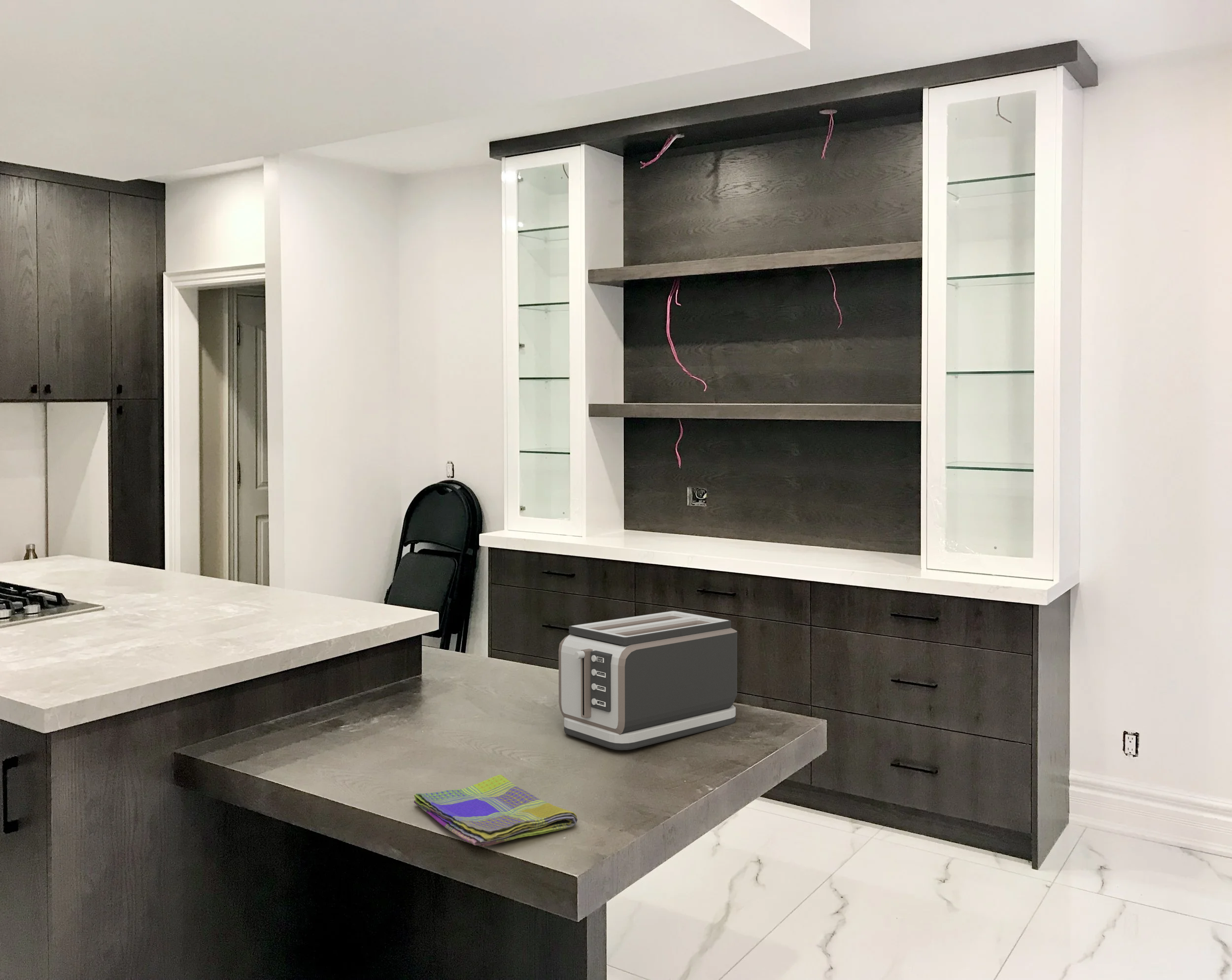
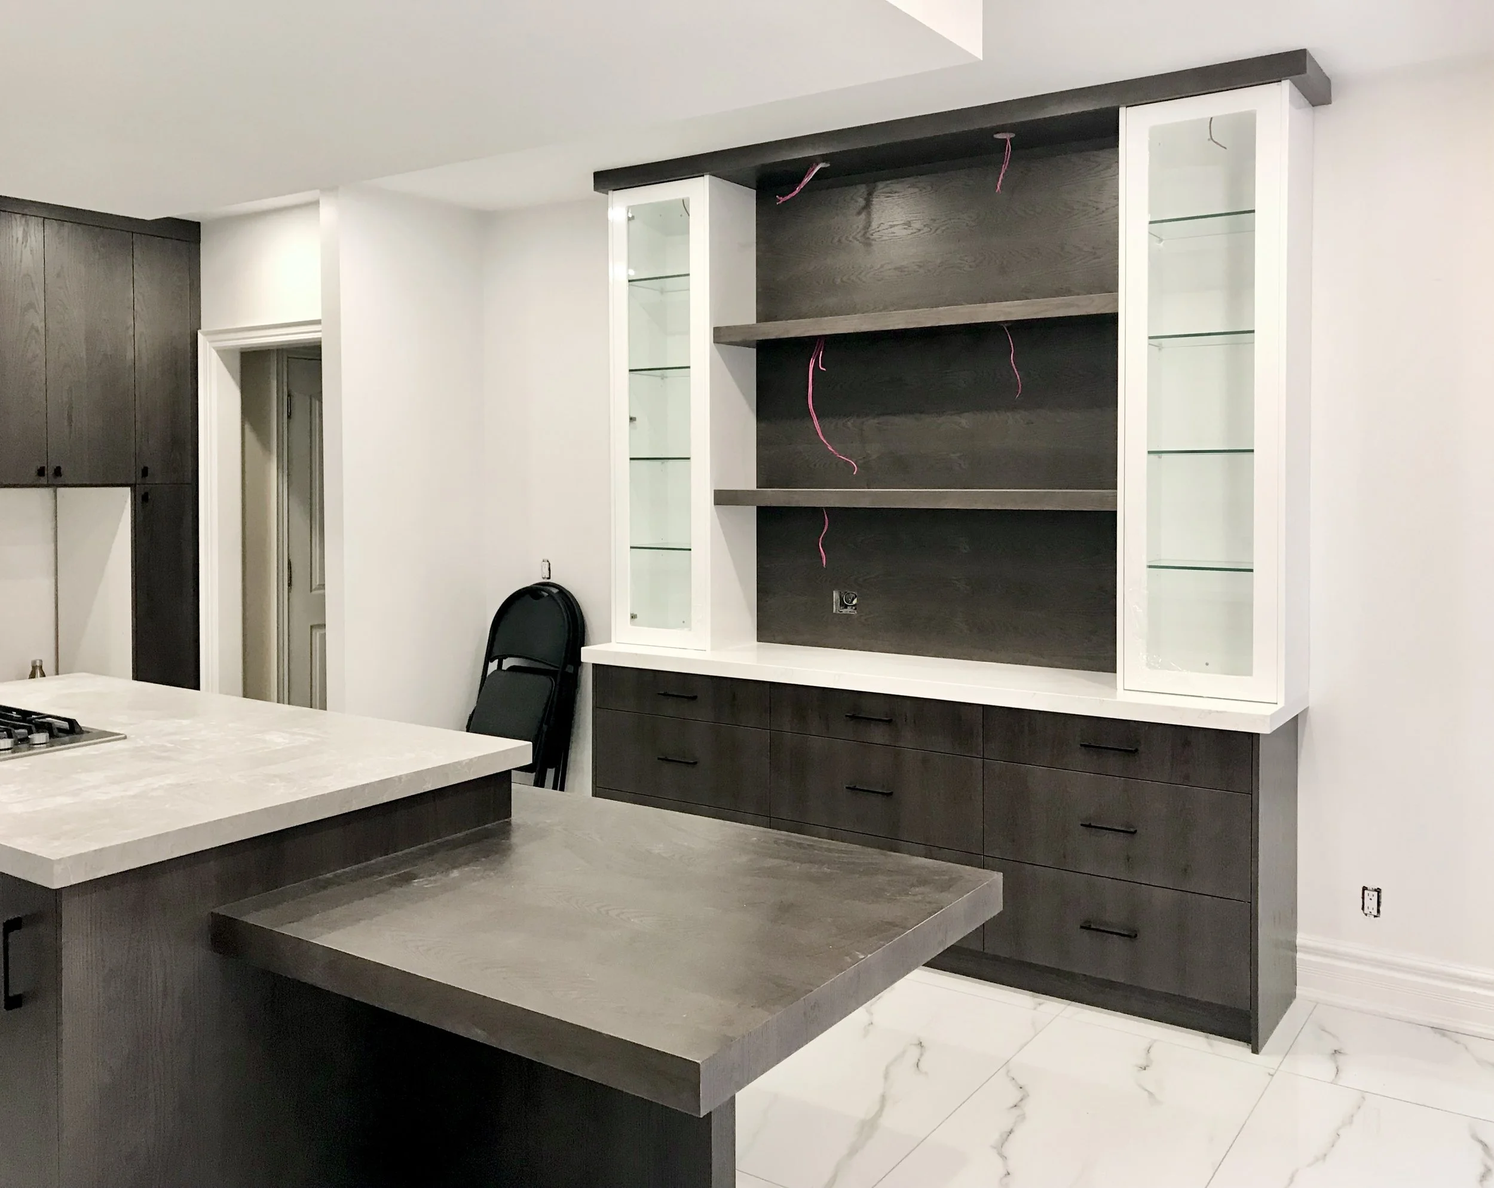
- dish towel (494, 808)
- toaster (646, 676)
